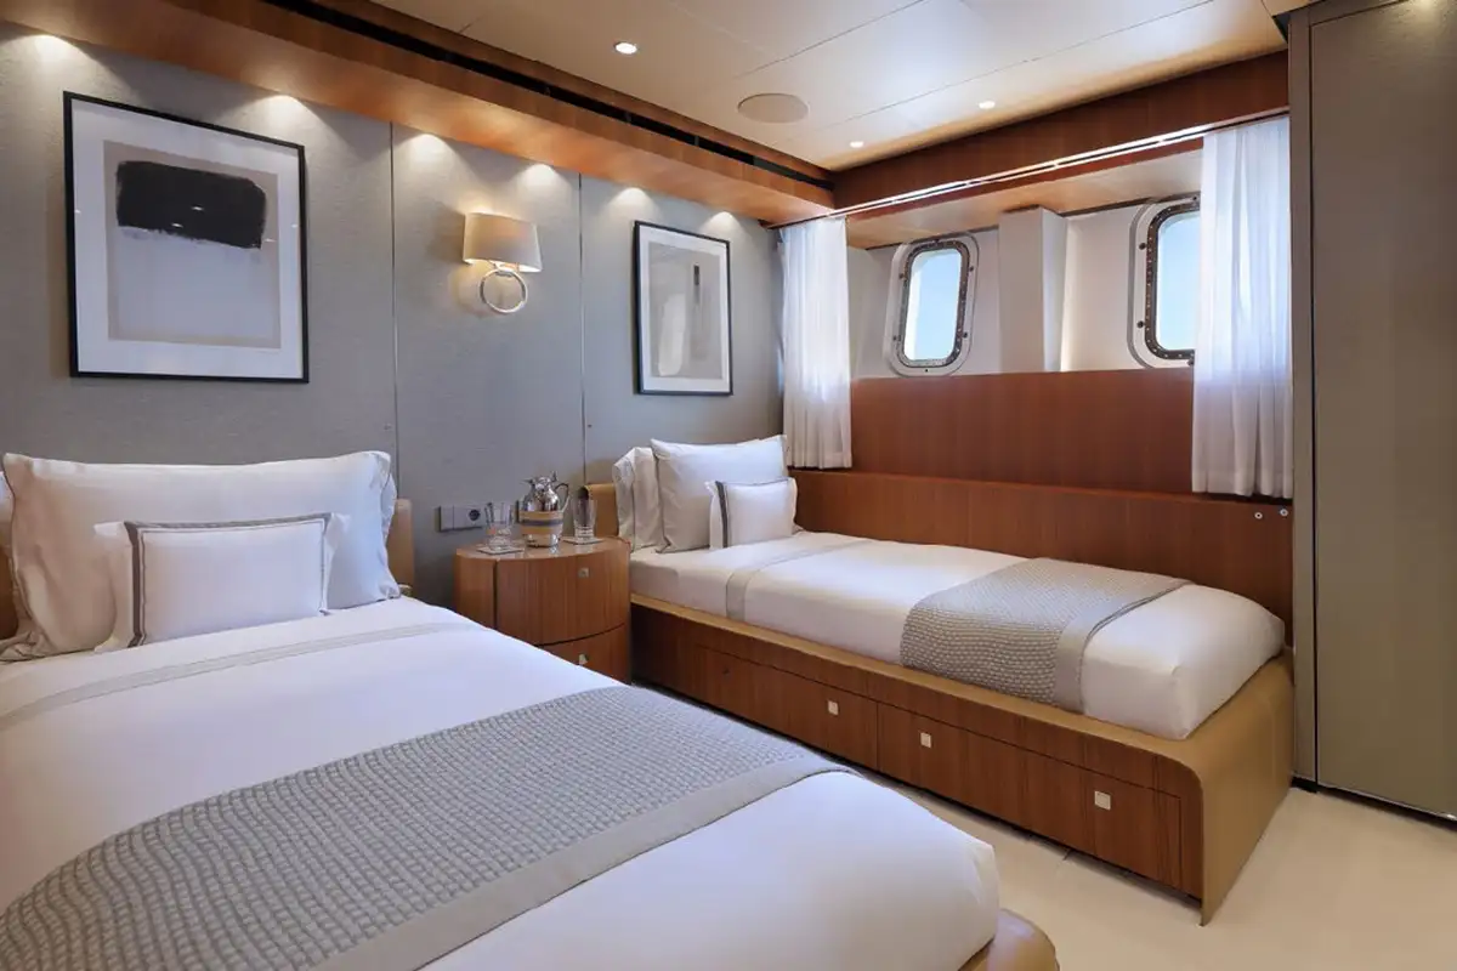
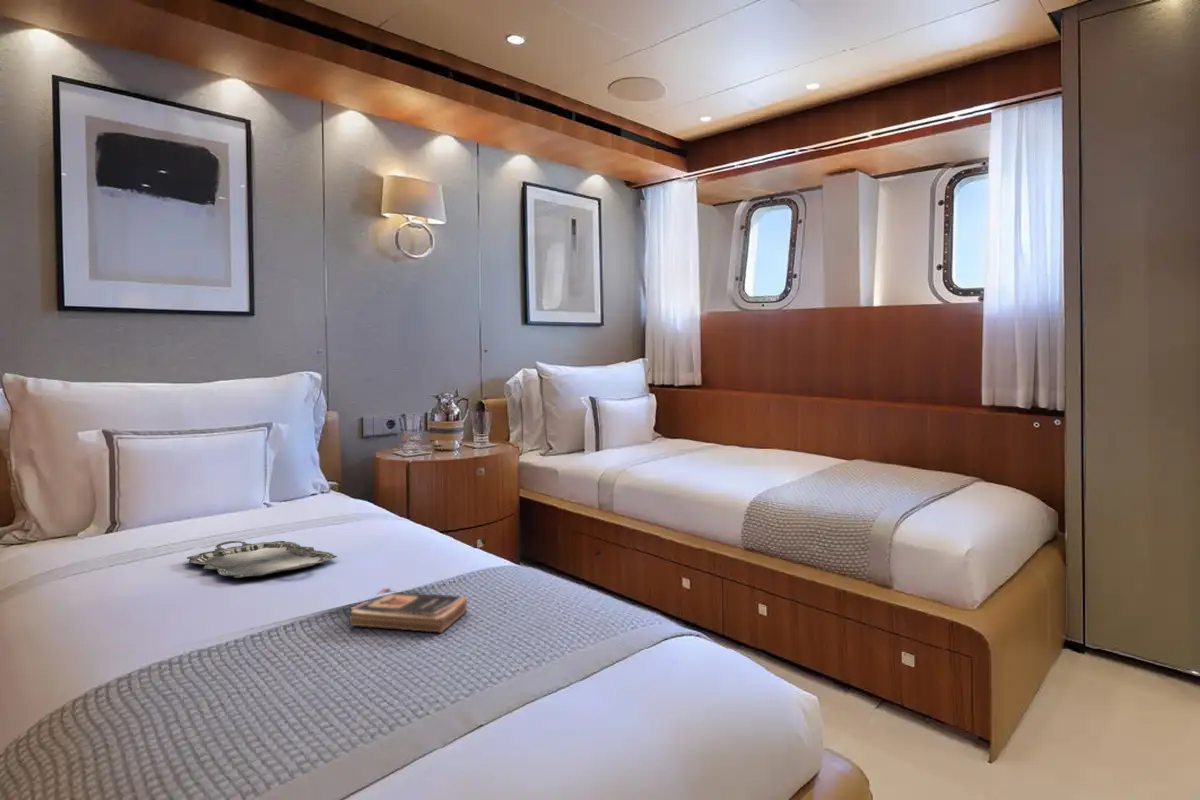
+ serving tray (261, 557)
+ book (410, 608)
